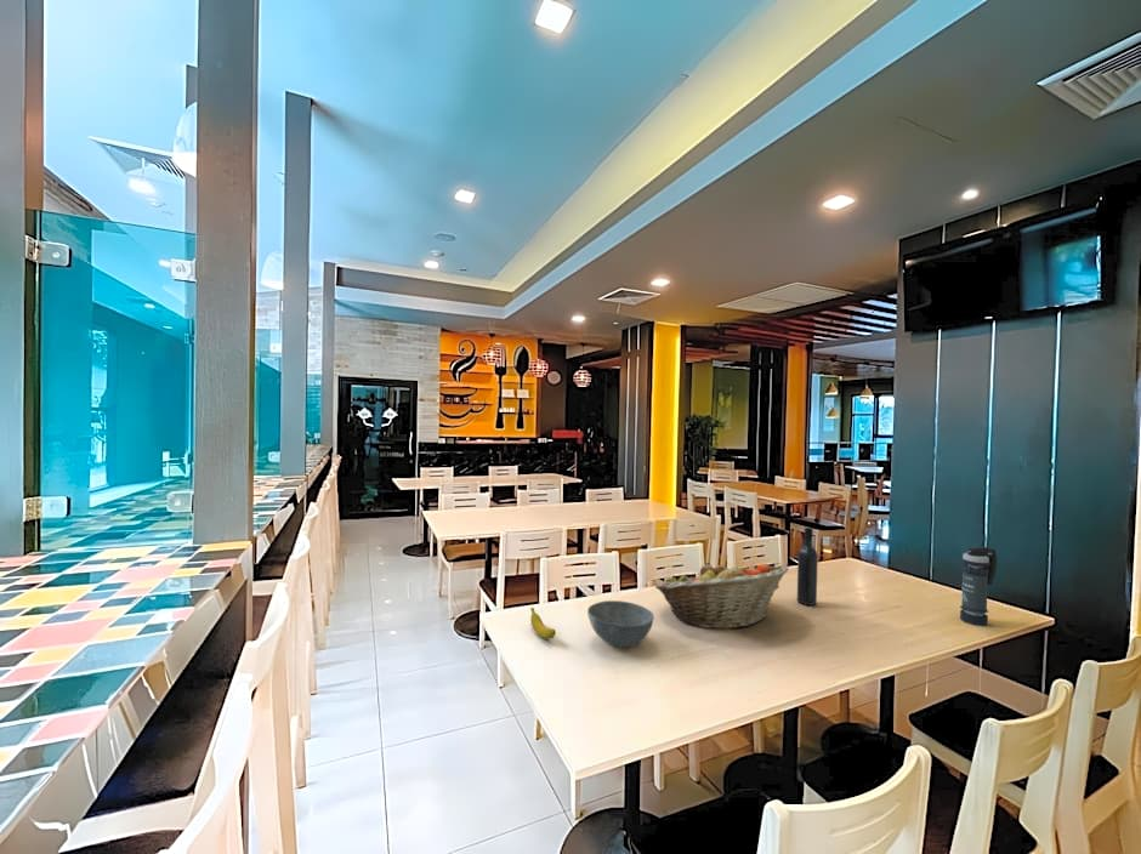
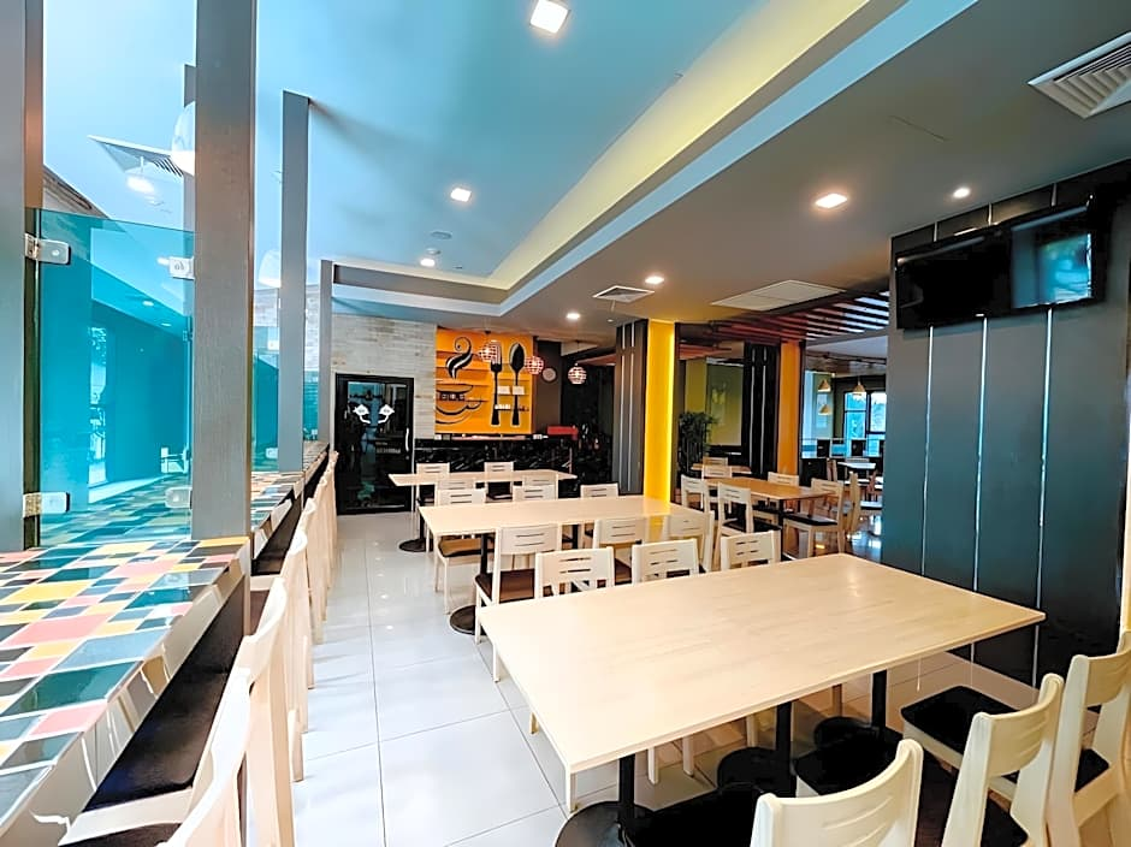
- wine bottle (807, 565)
- bowl (619, 626)
- smoke grenade (978, 585)
- banana (540, 625)
- fruit basket (722, 587)
